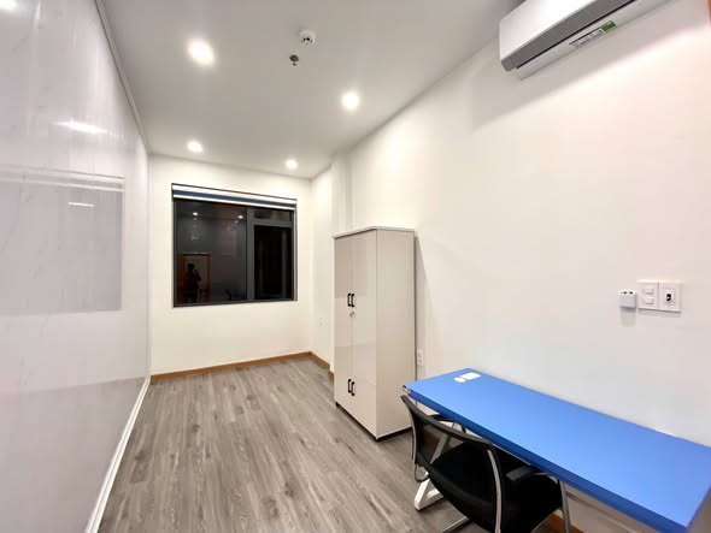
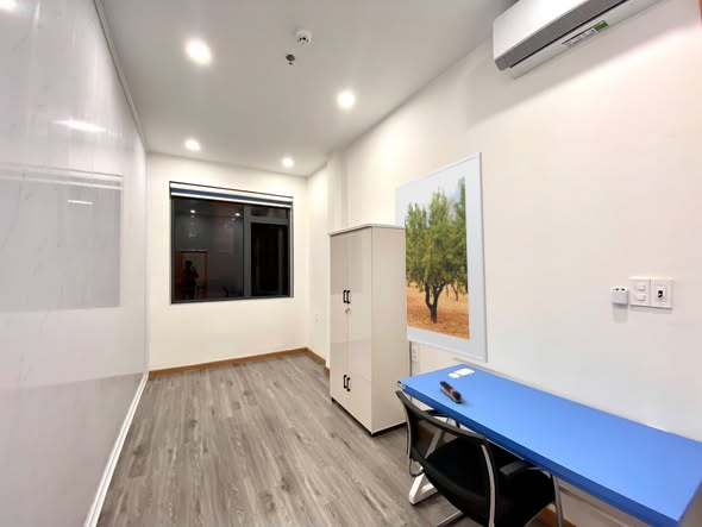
+ stapler (450, 390)
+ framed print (432, 259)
